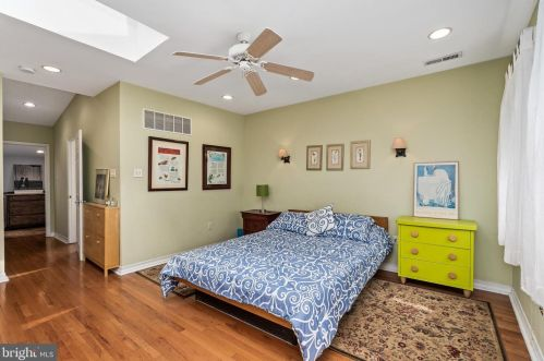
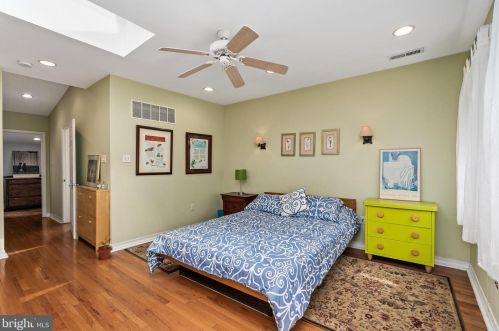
+ potted plant (104, 247)
